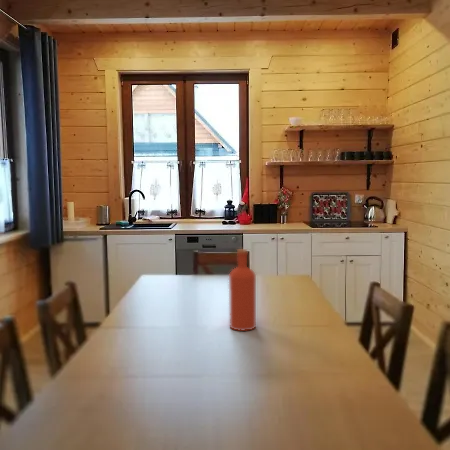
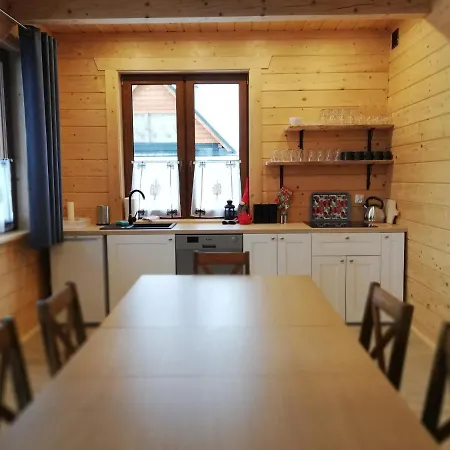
- bottle (242, 288)
